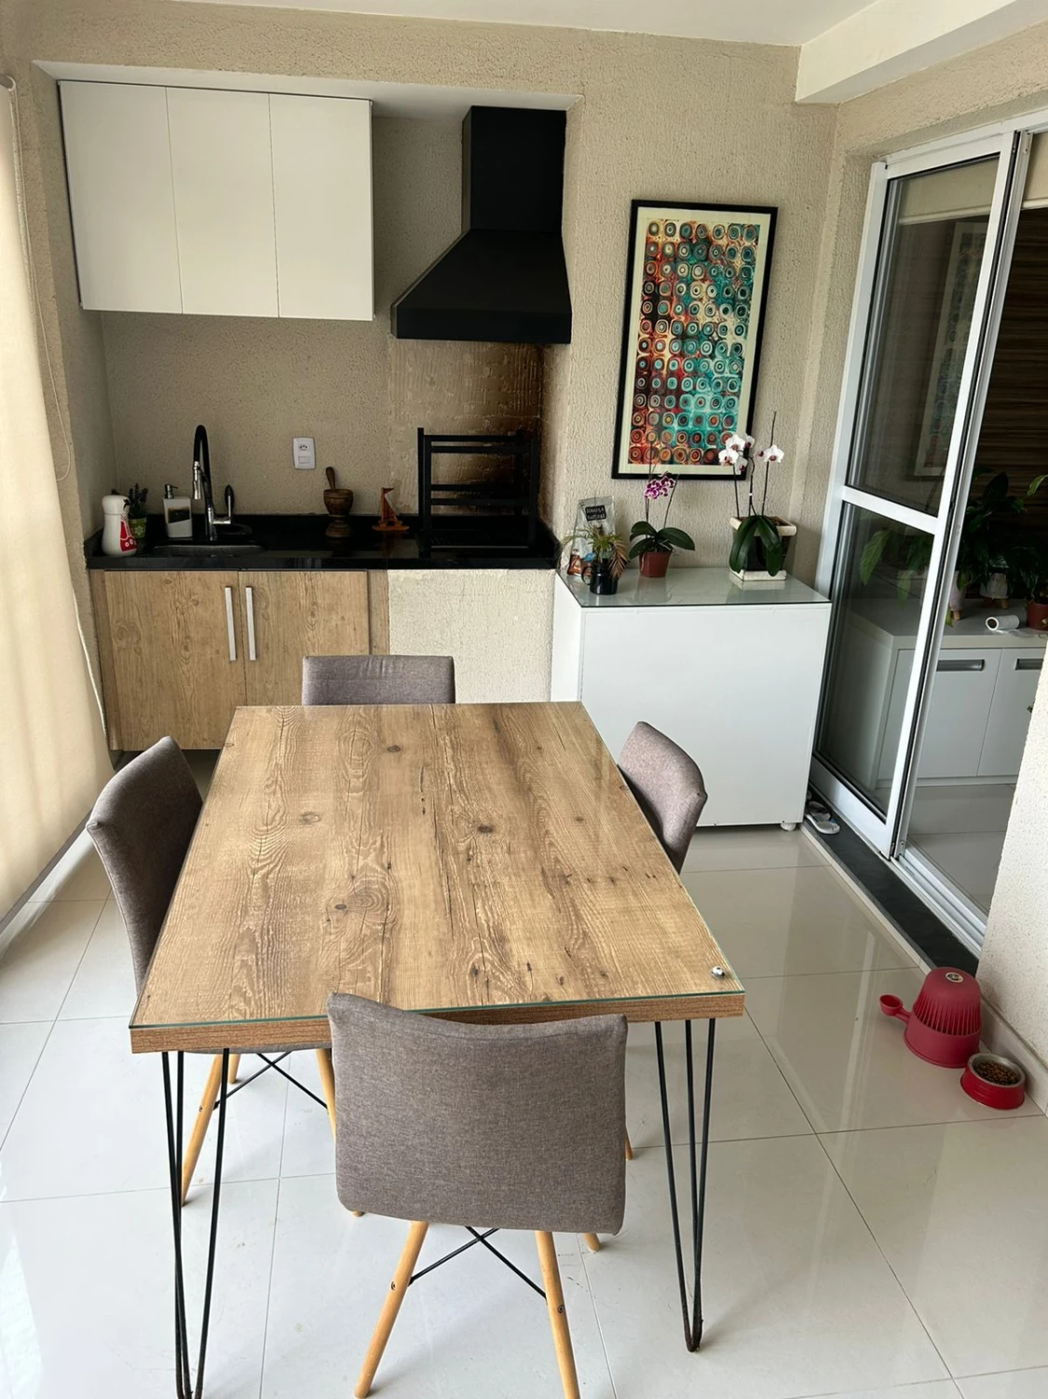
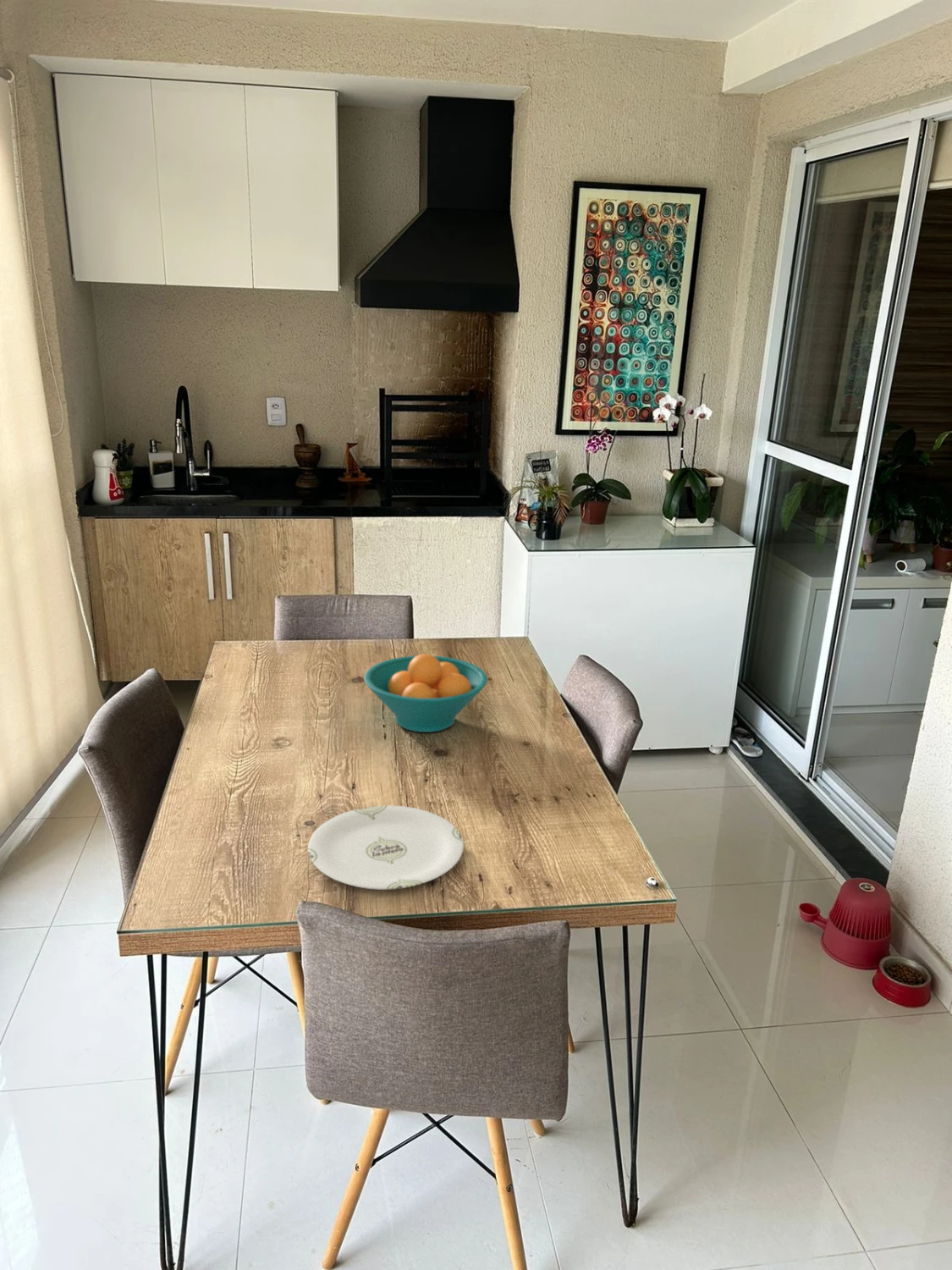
+ plate (386, 848)
+ fruit bowl (426, 688)
